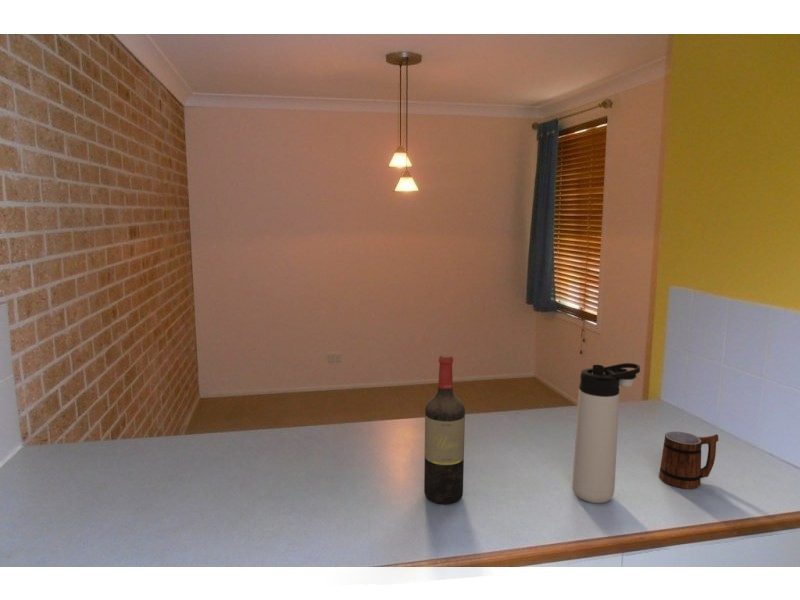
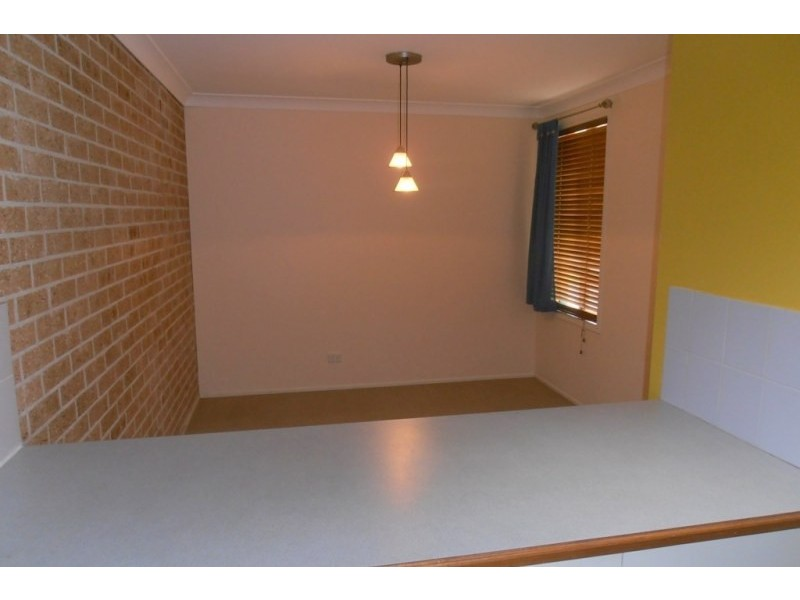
- mug (689, 457)
- thermos bottle (605, 431)
- wine bottle (444, 426)
